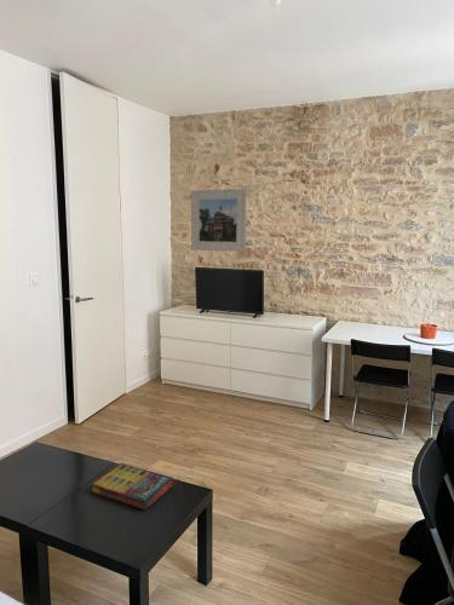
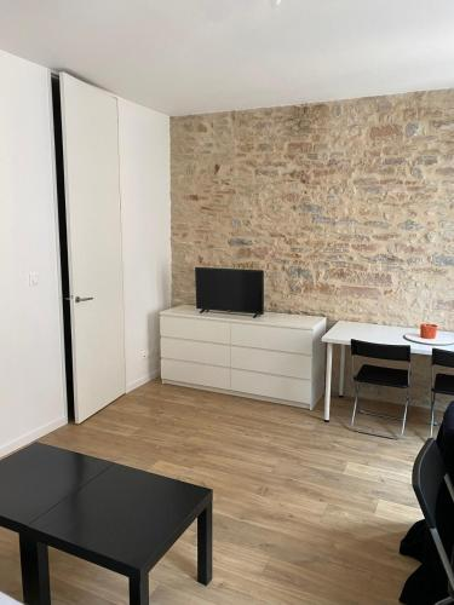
- game compilation box (132, 484)
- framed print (217, 220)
